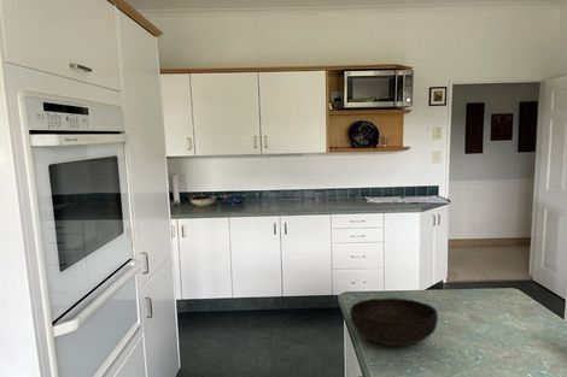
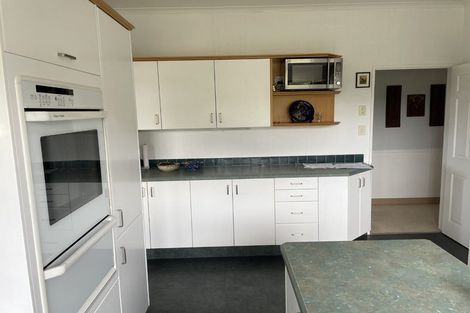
- bowl (392, 323)
